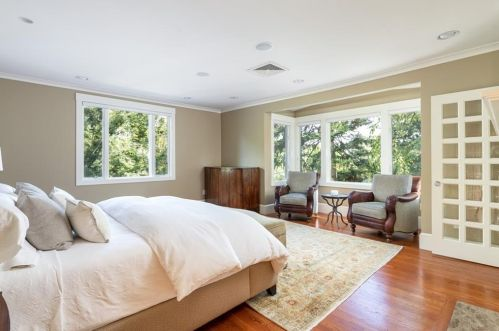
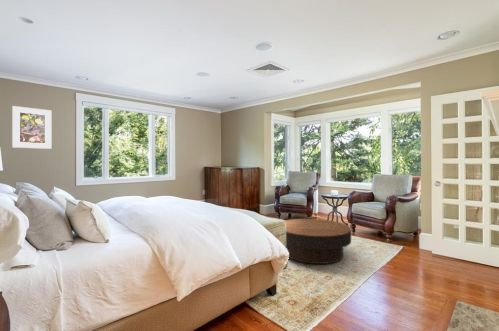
+ coffee table (312, 239)
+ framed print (32, 128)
